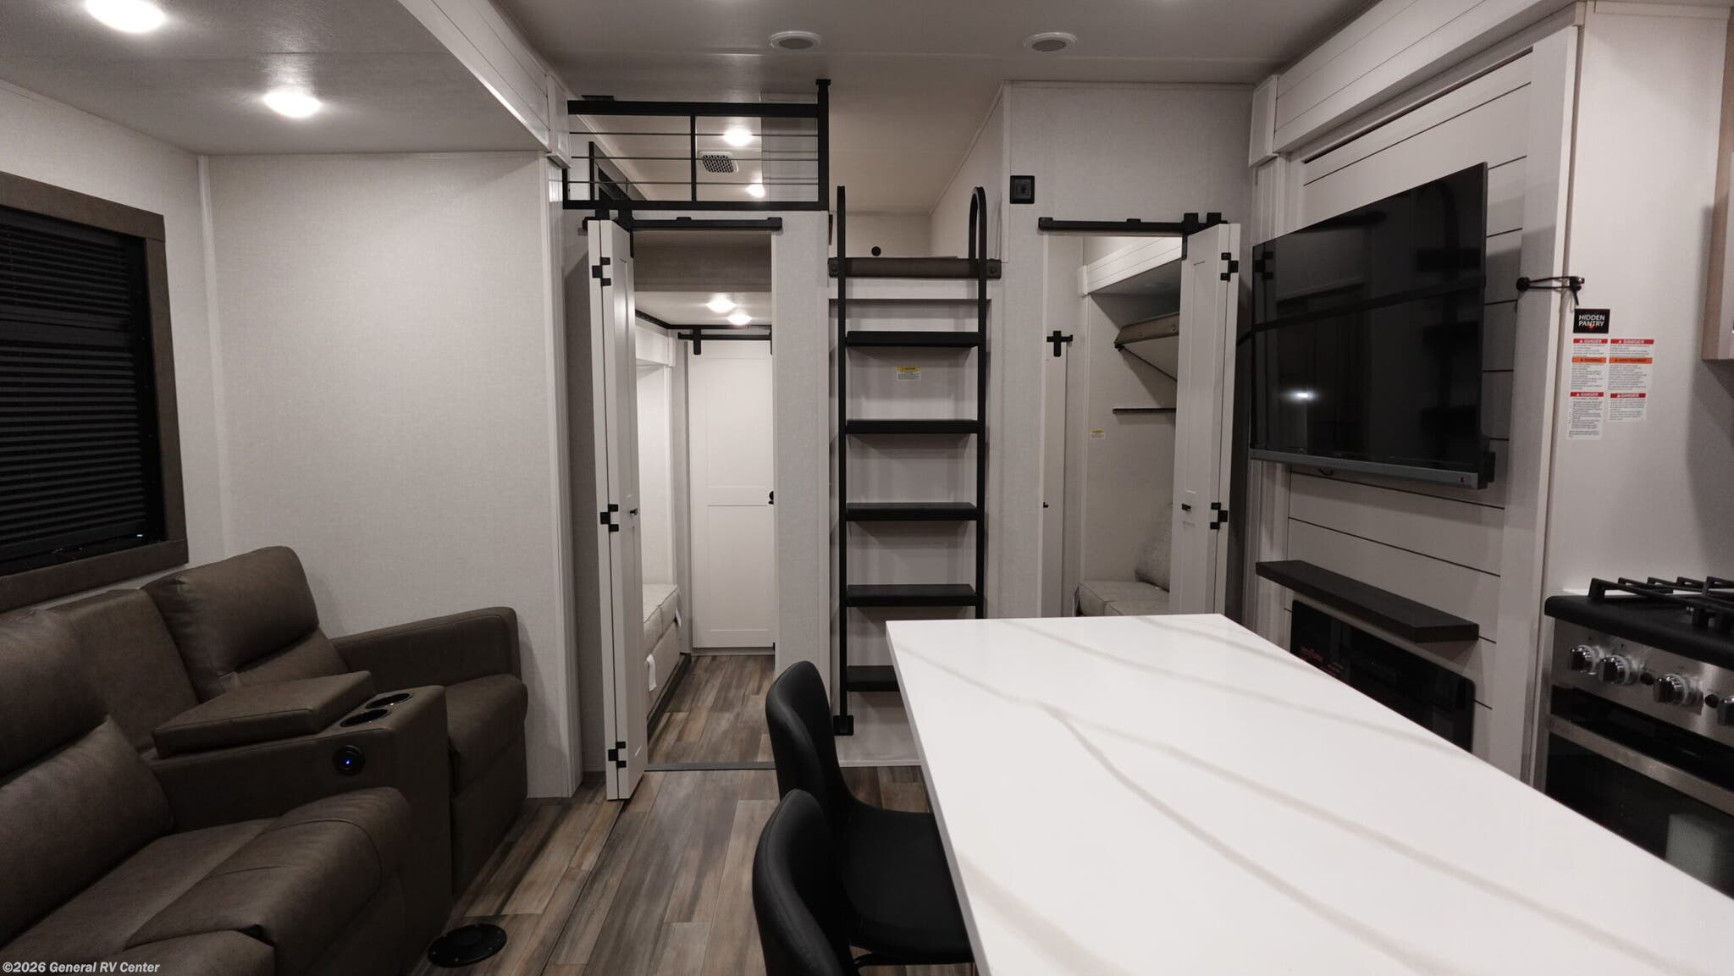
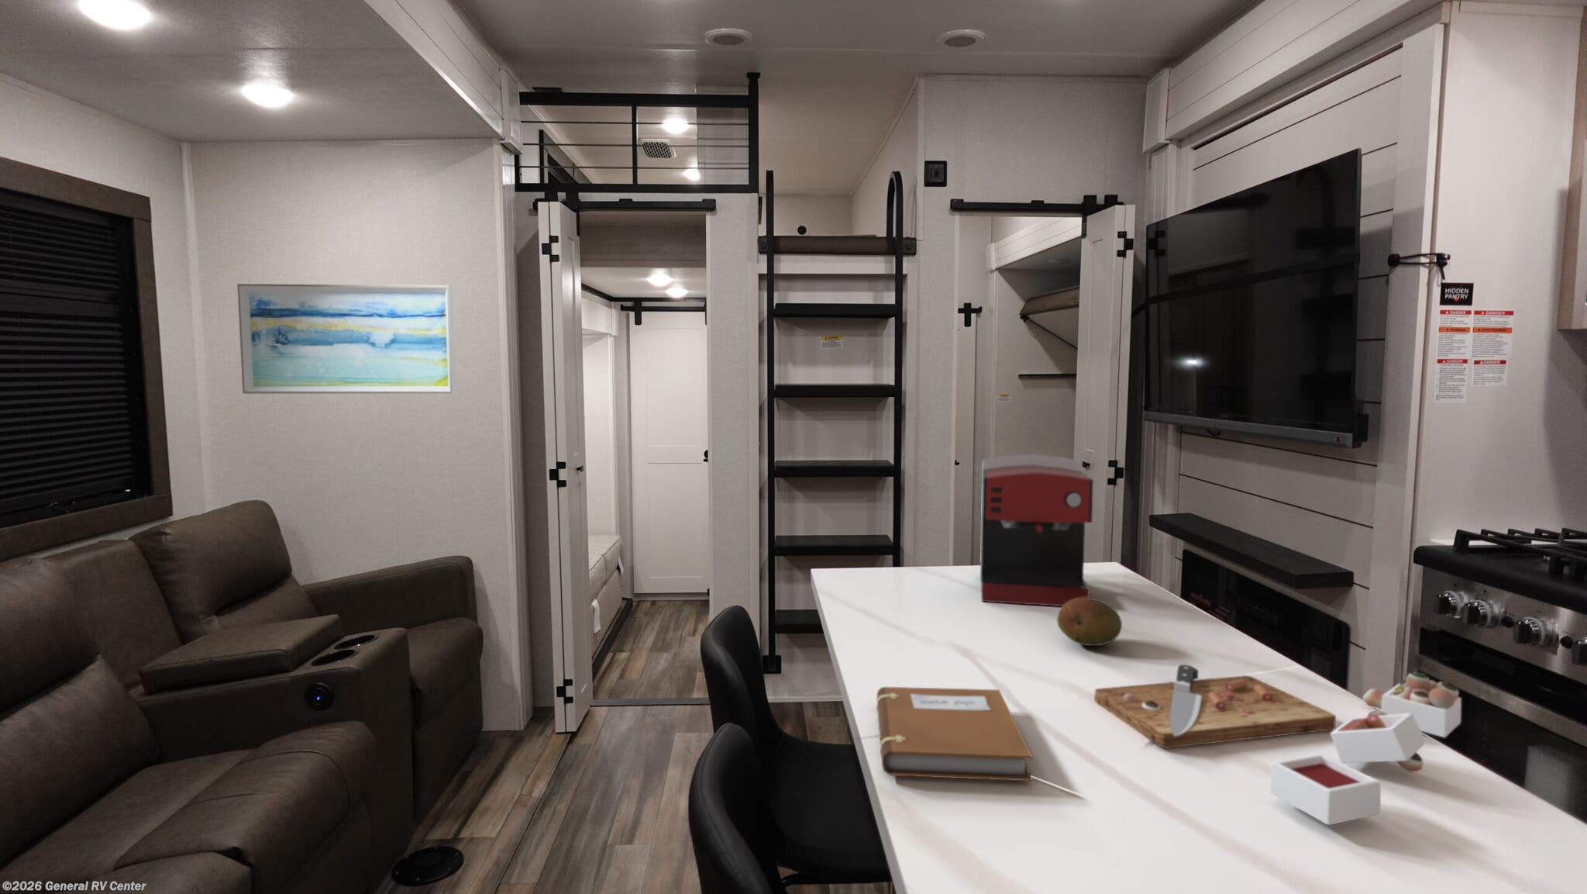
+ notebook (945, 726)
+ coffee maker (1033, 525)
+ fruit (1090, 620)
+ wall art (348, 340)
+ cutting board (1258, 699)
